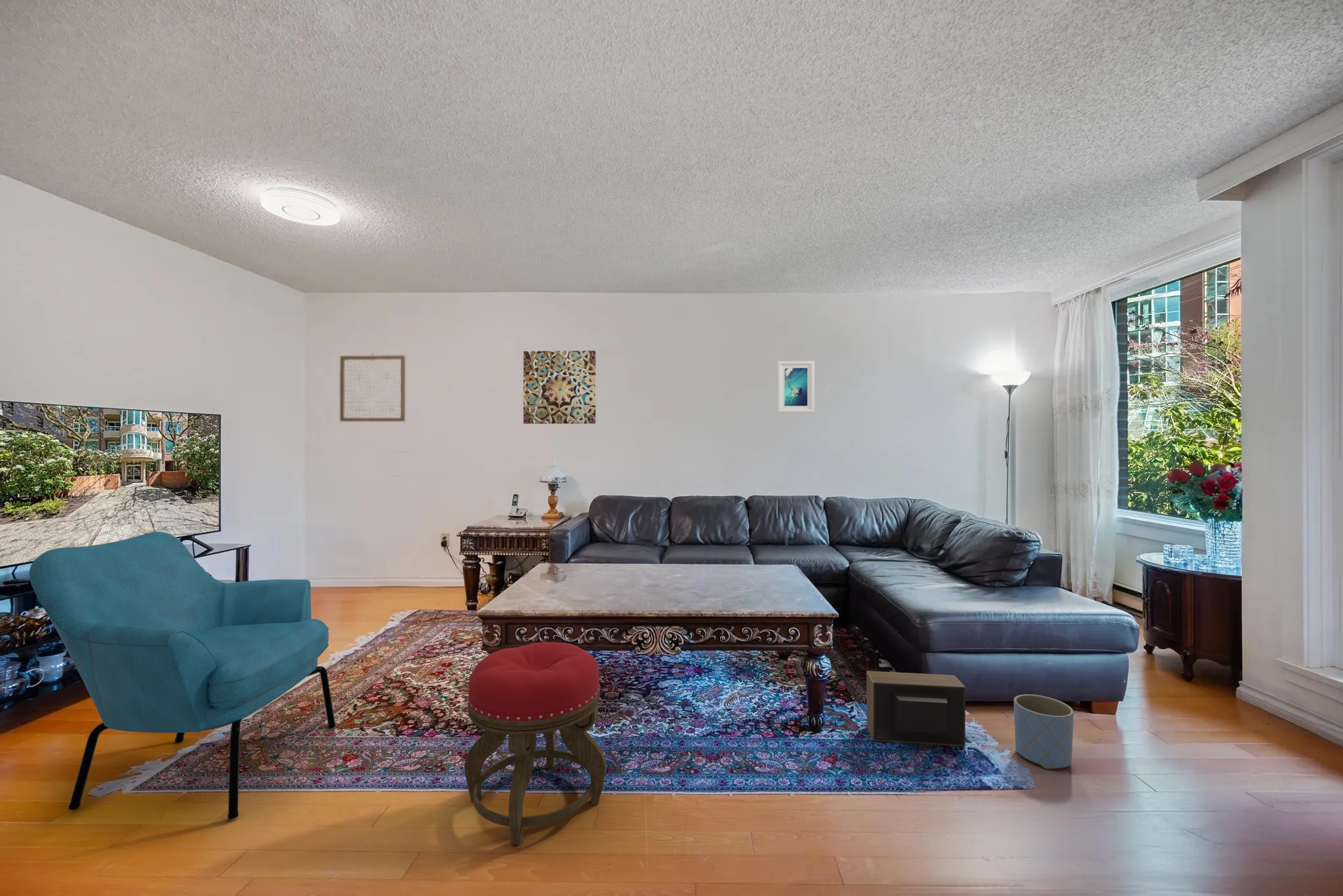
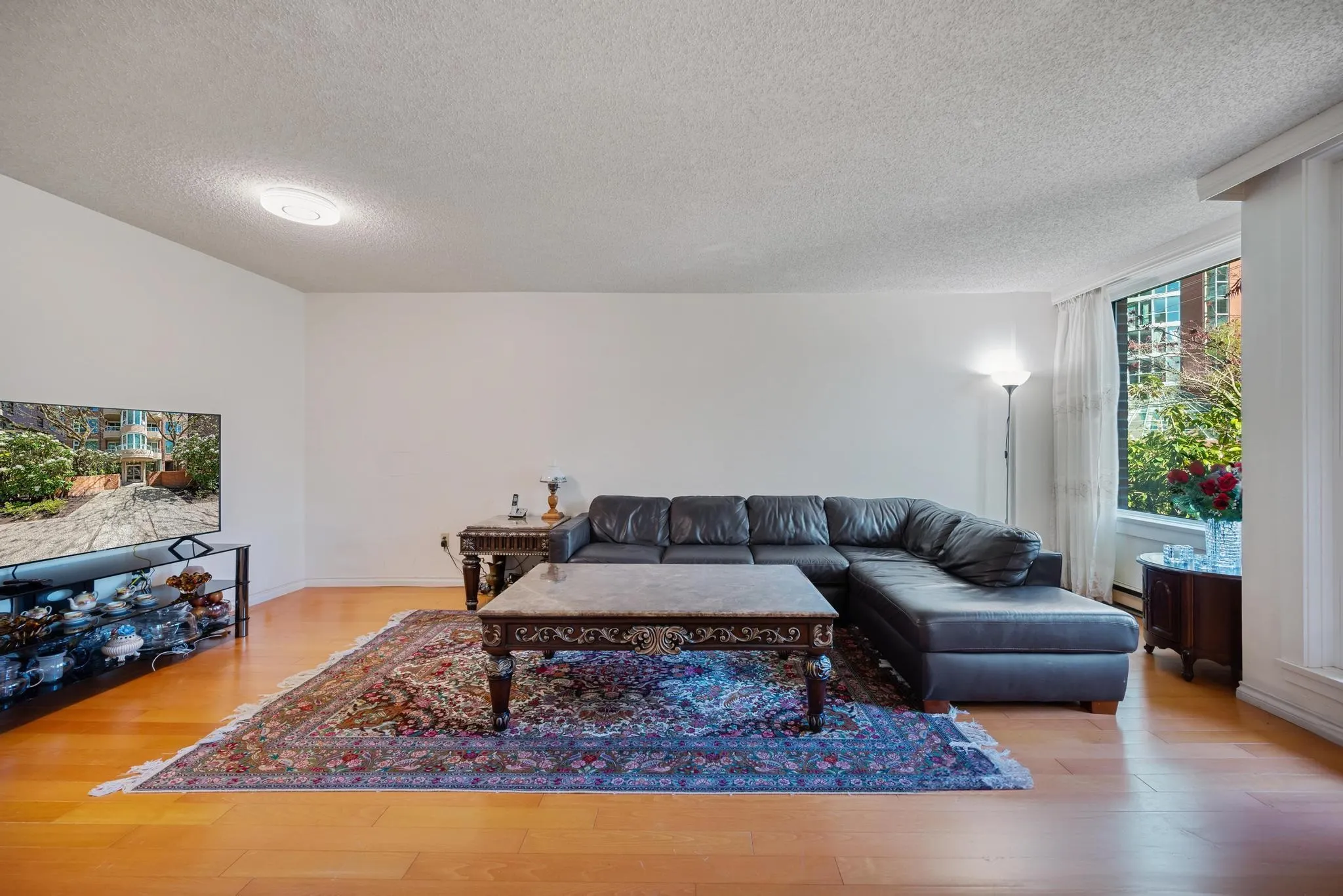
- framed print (795, 387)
- wall art (559, 387)
- speaker (916, 711)
- planter (1043, 731)
- stool (535, 729)
- armchair (200, 653)
- wall art (373, 387)
